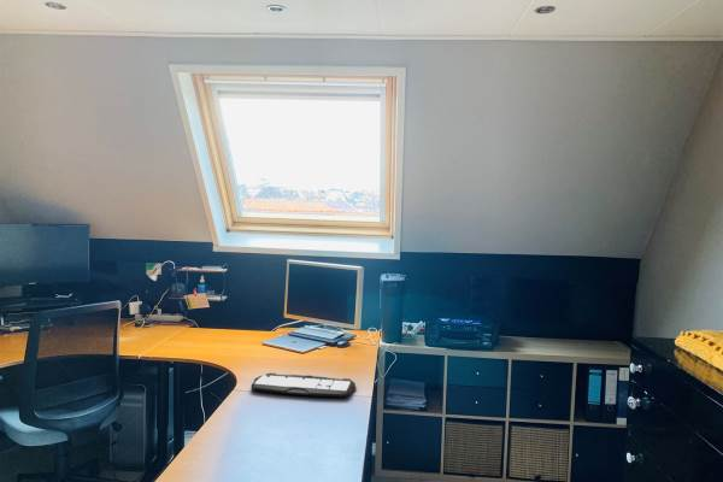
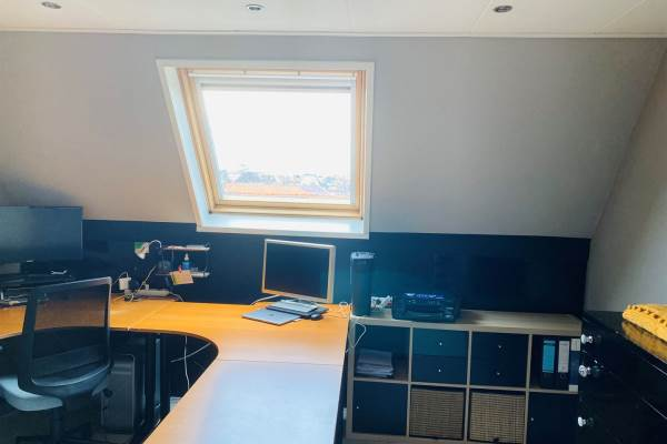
- keyboard (302, 384)
